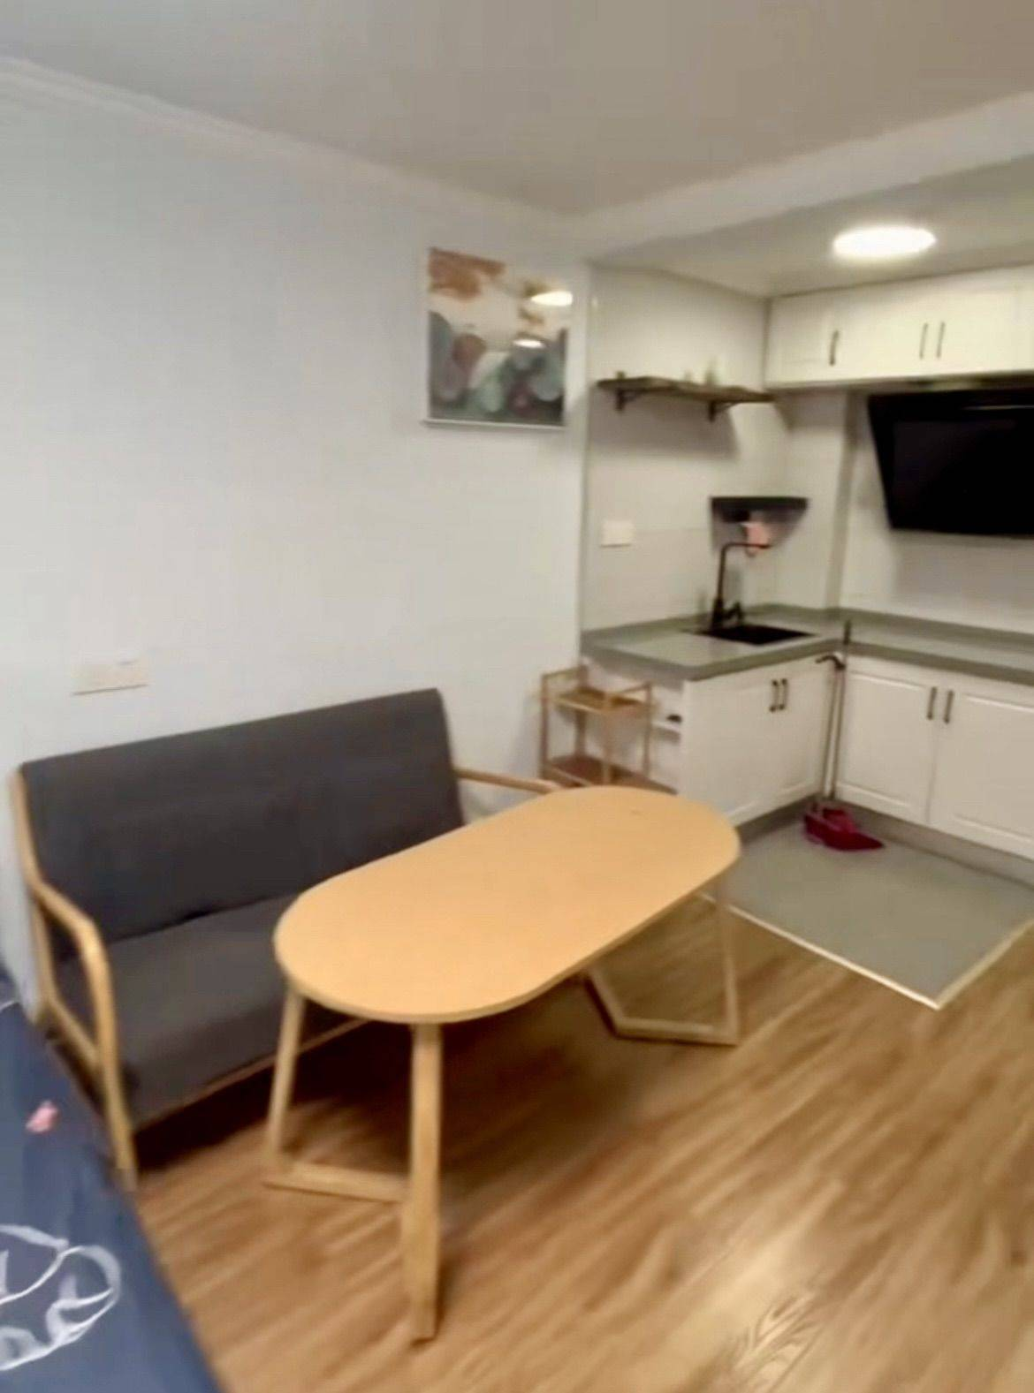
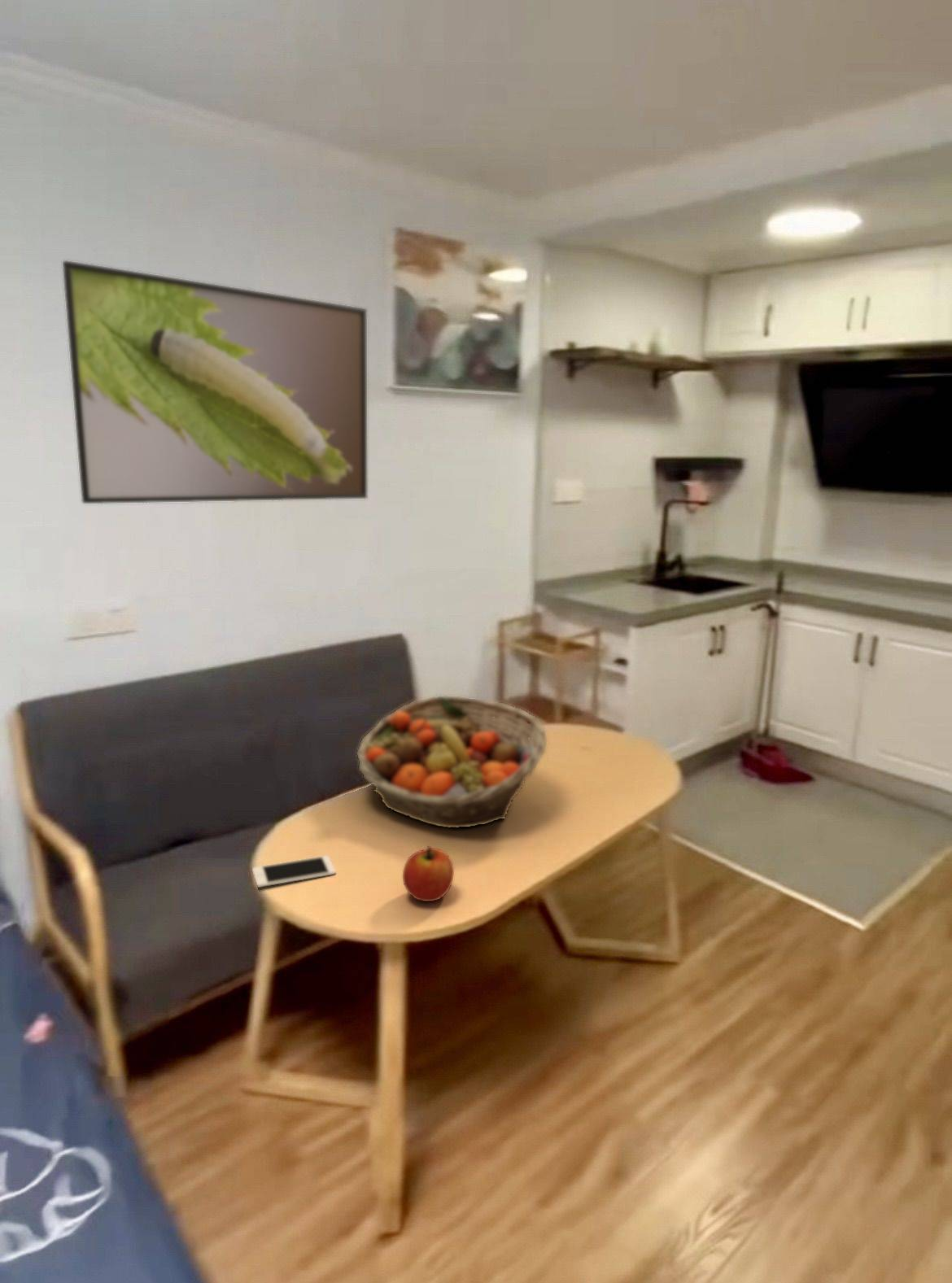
+ fruit basket (450, 758)
+ apple (428, 872)
+ cell phone (294, 871)
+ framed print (237, 397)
